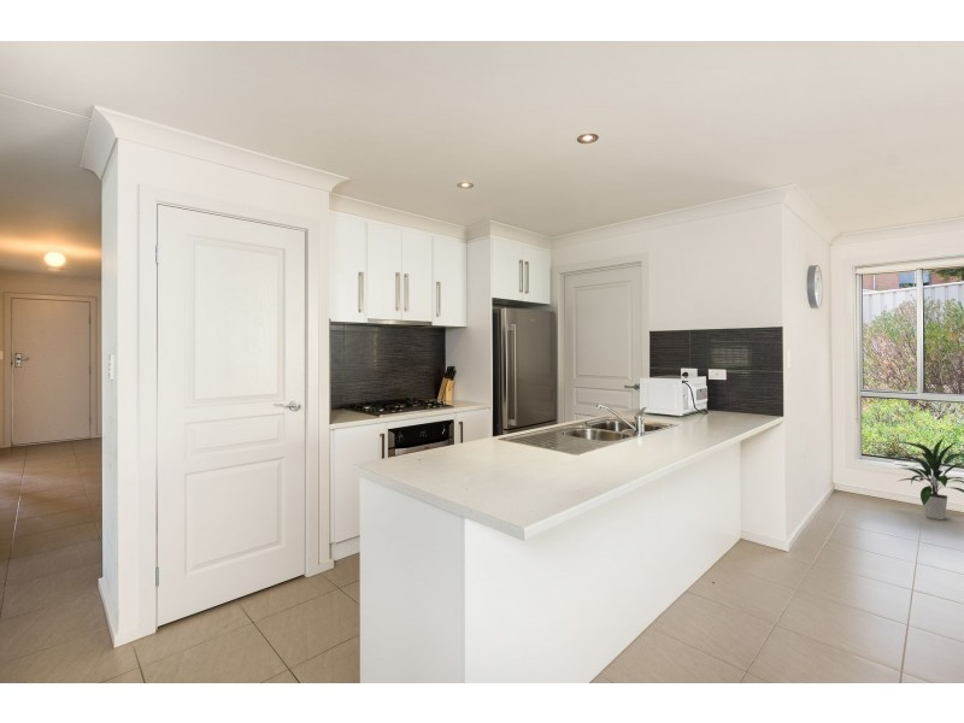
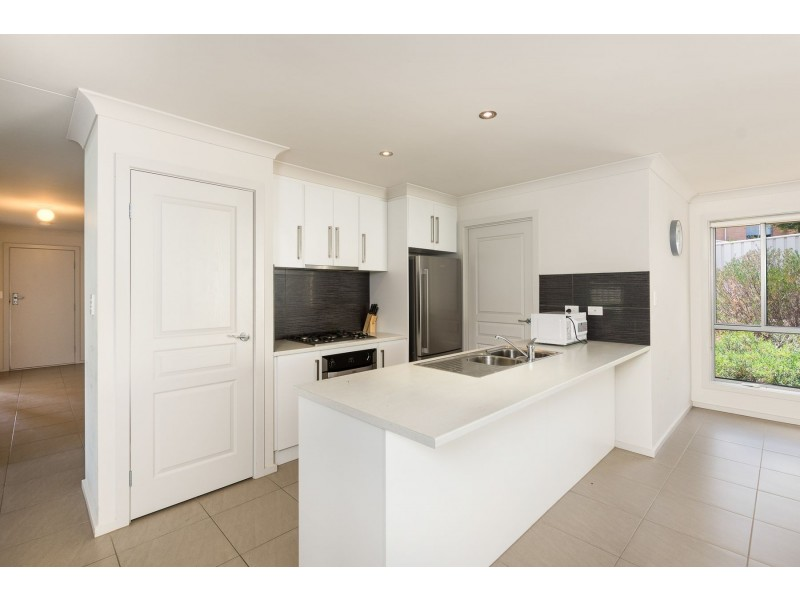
- indoor plant (933, 476)
